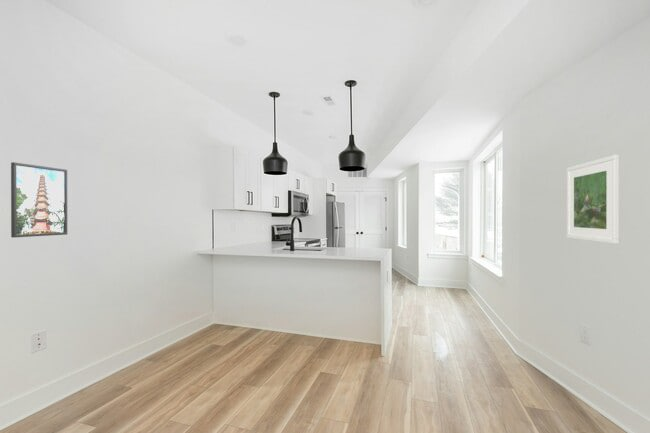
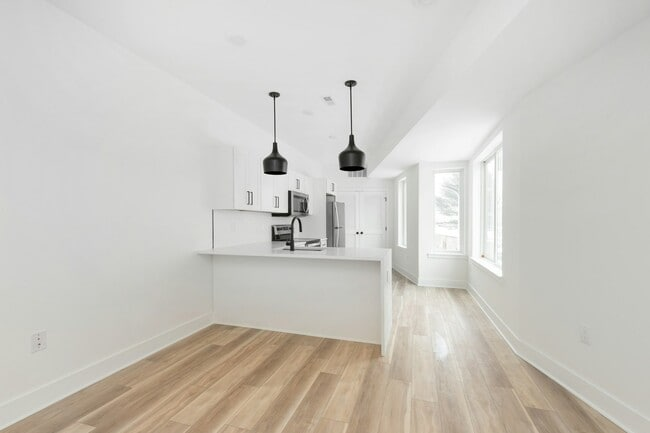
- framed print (41, 201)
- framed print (589, 201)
